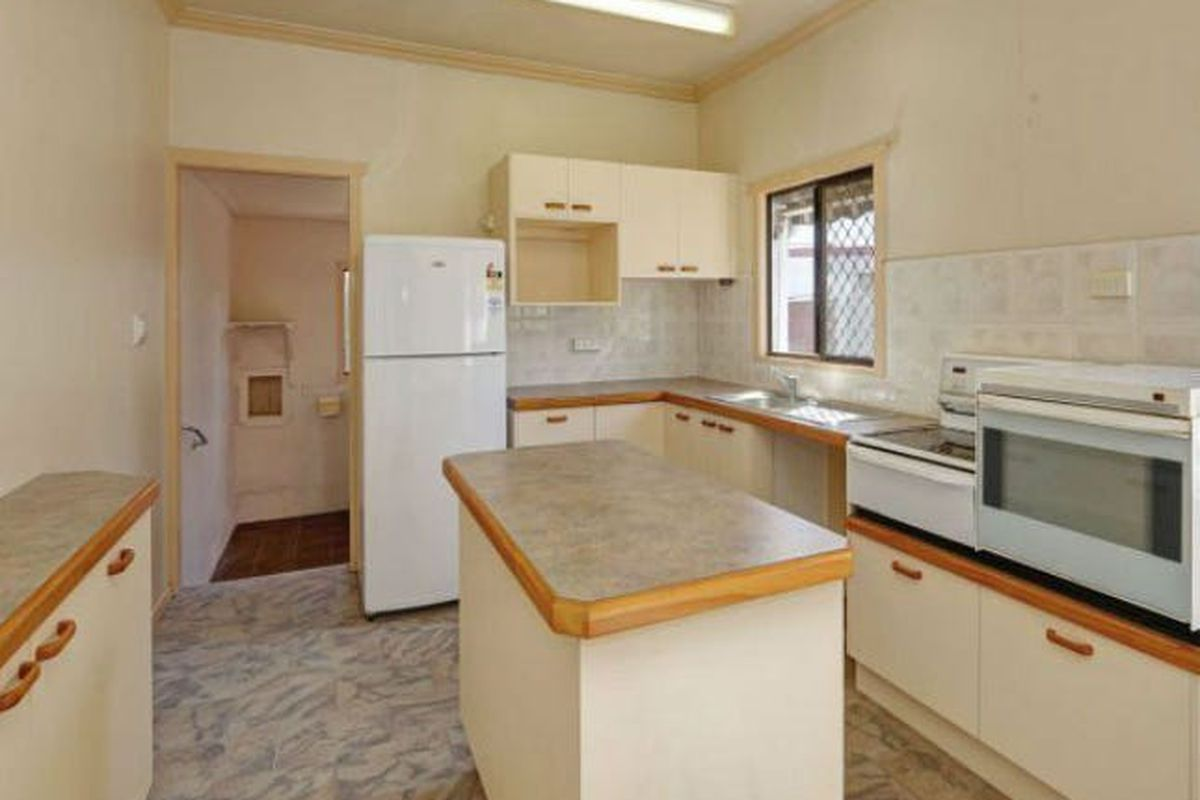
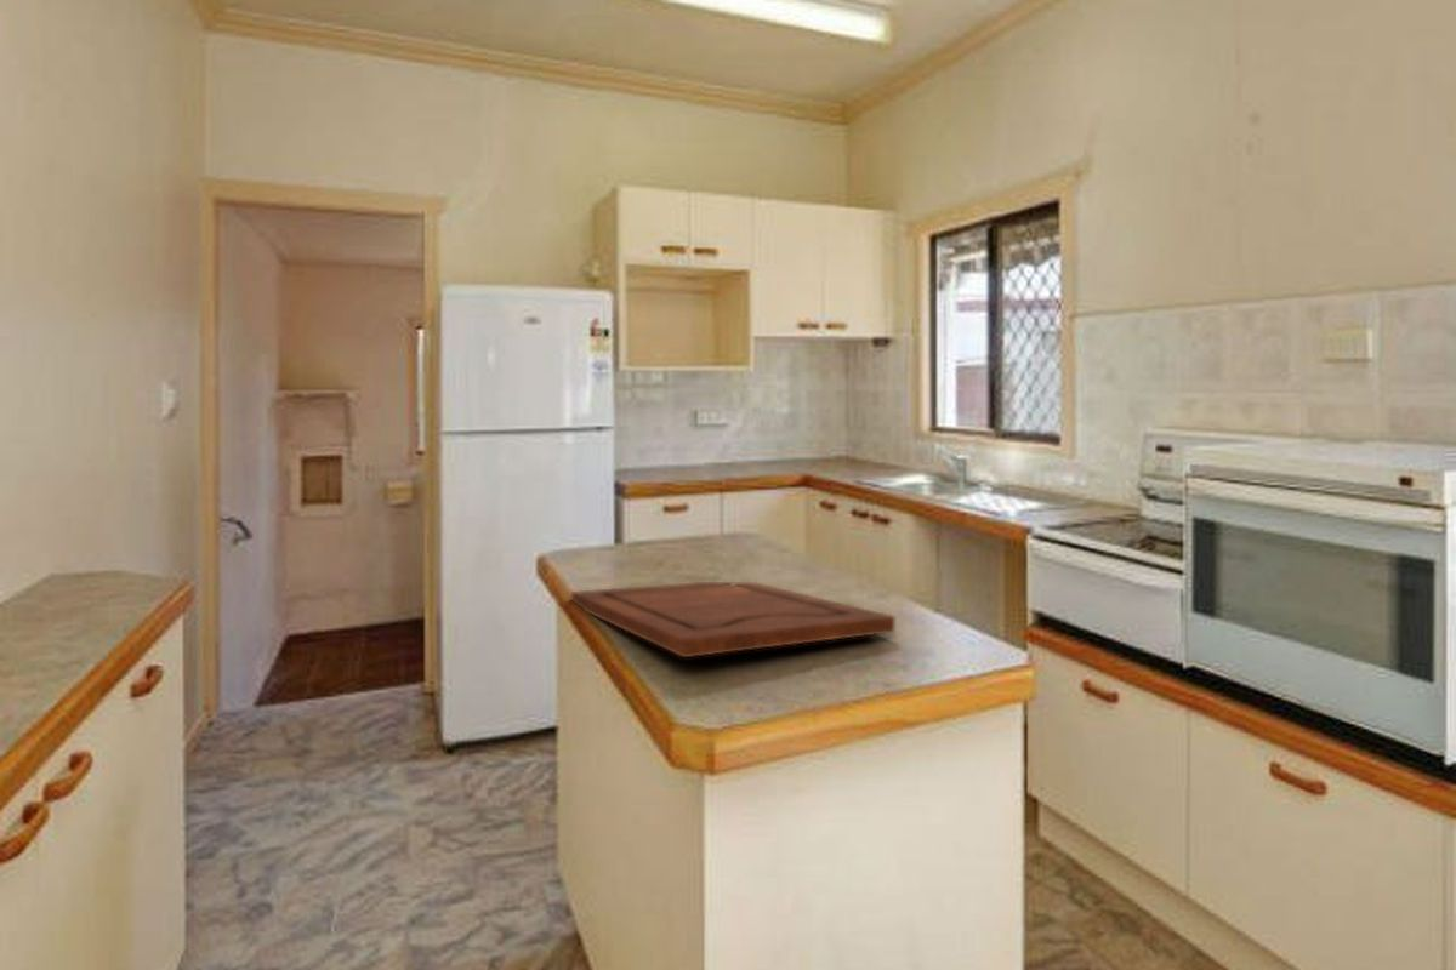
+ cutting board (718, 610)
